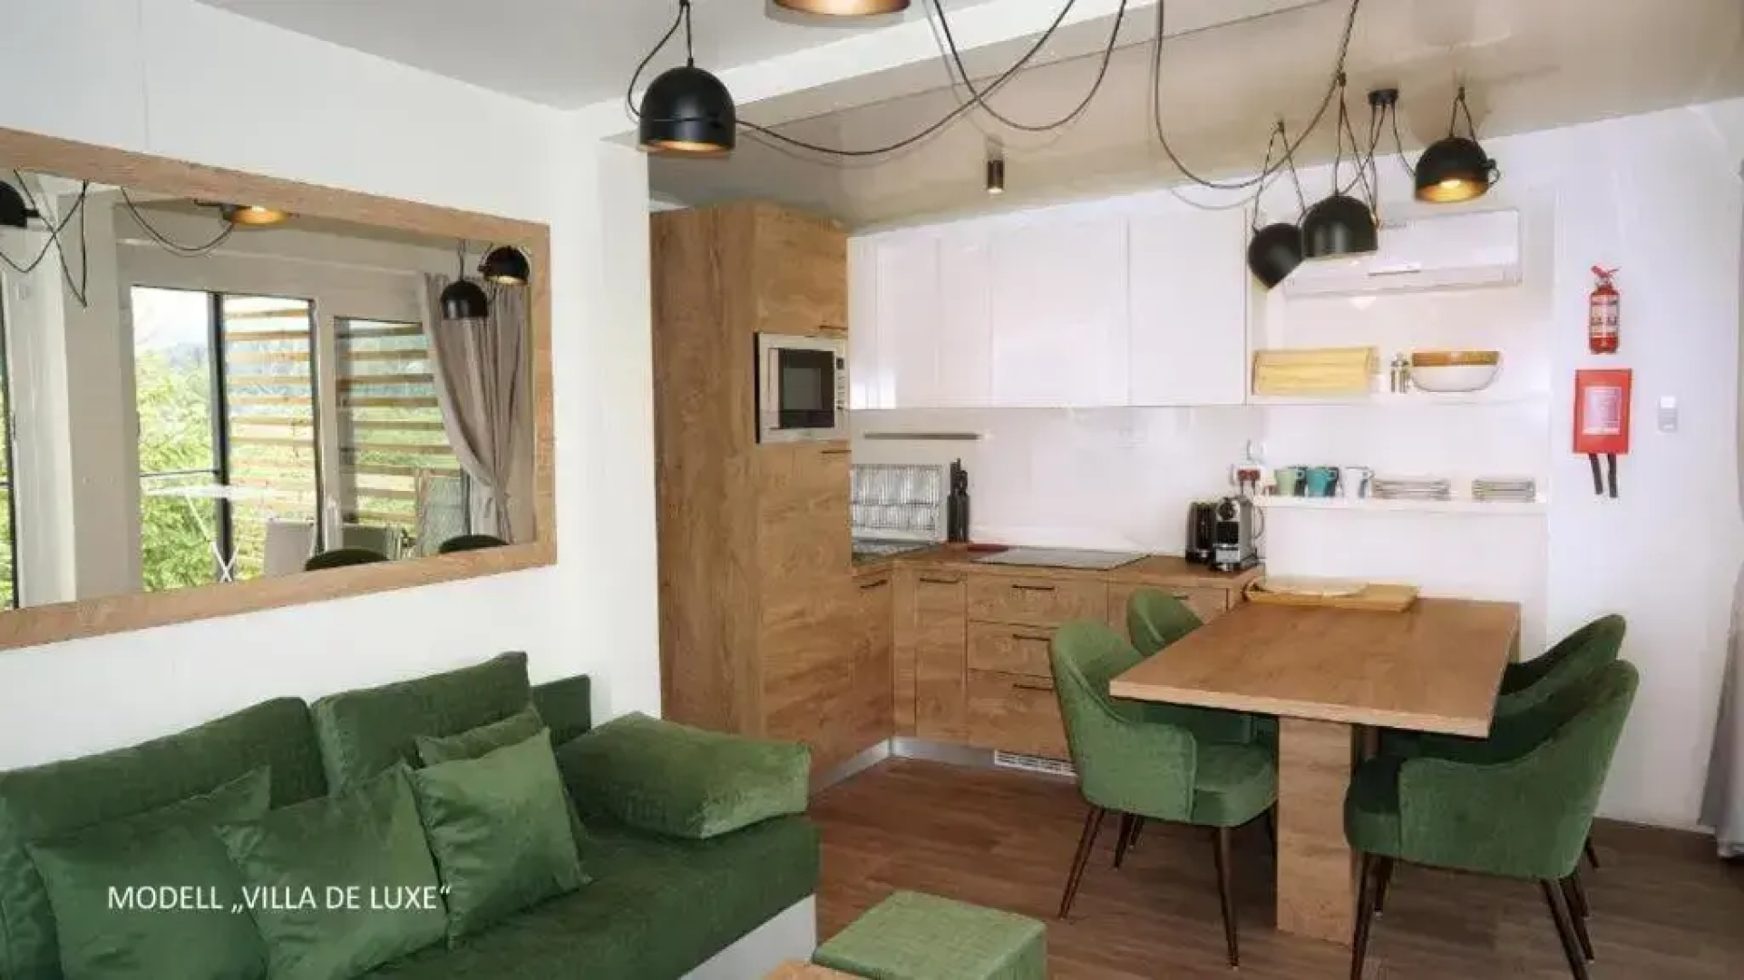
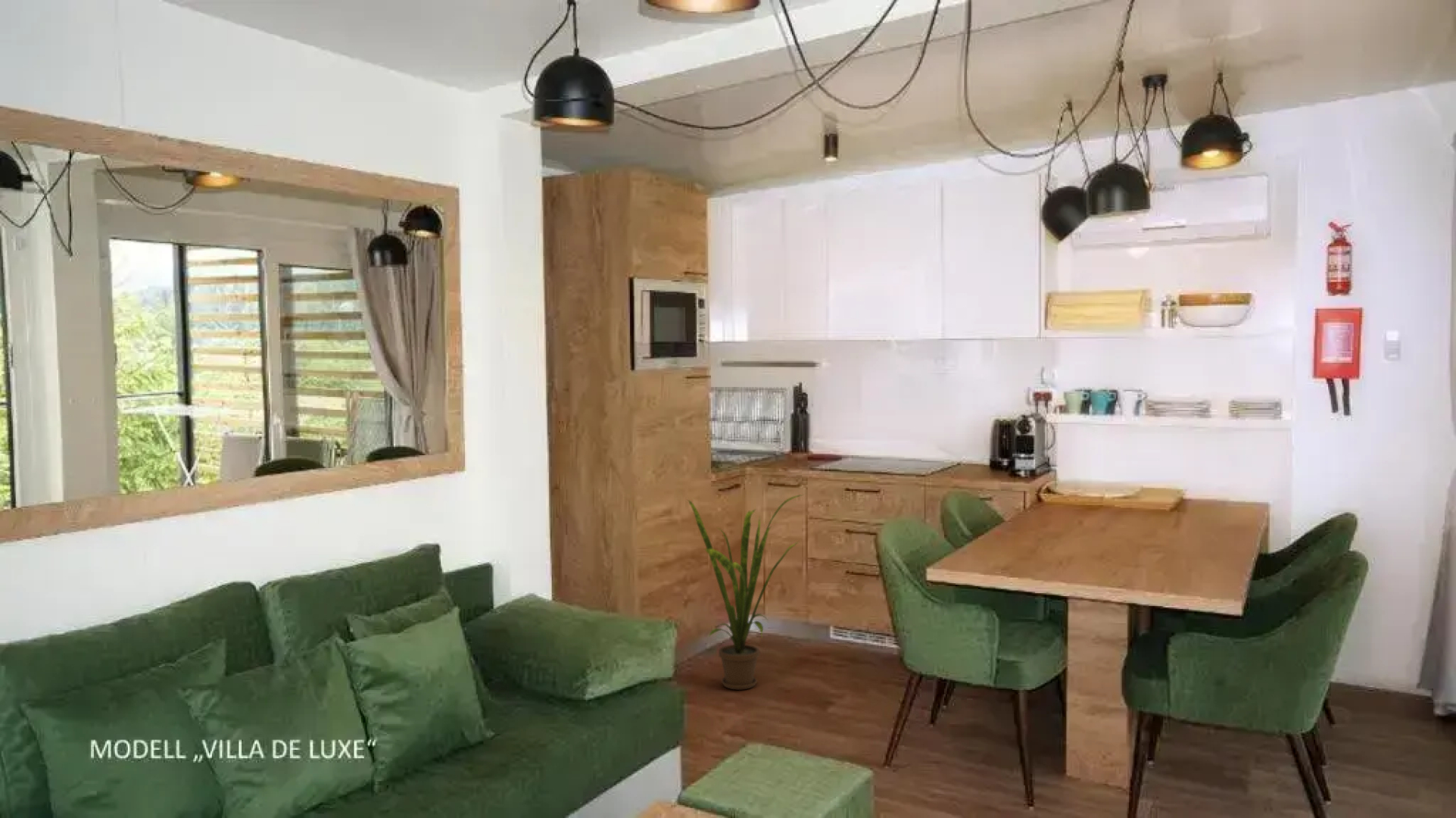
+ house plant (748, 589)
